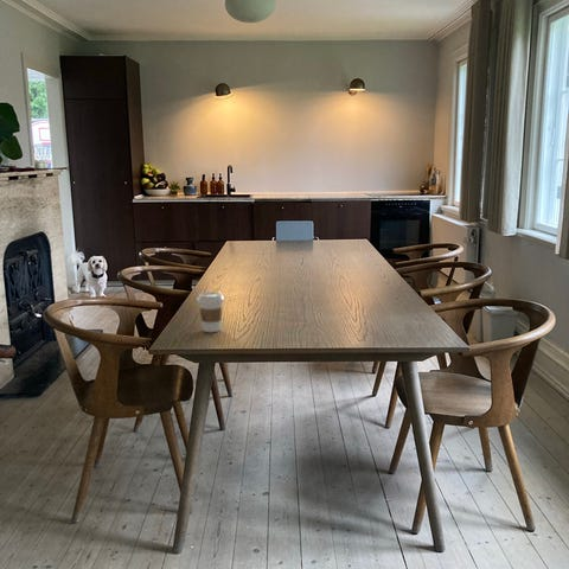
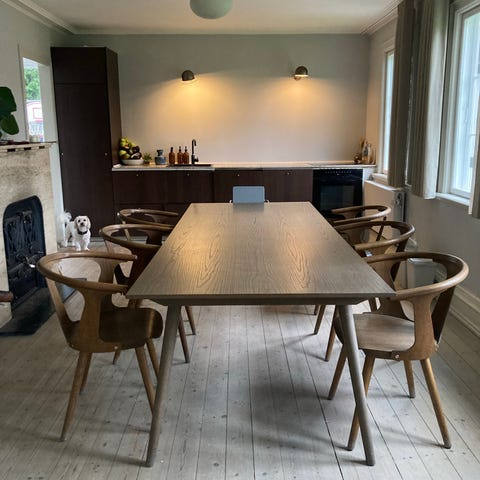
- coffee cup (211, 312)
